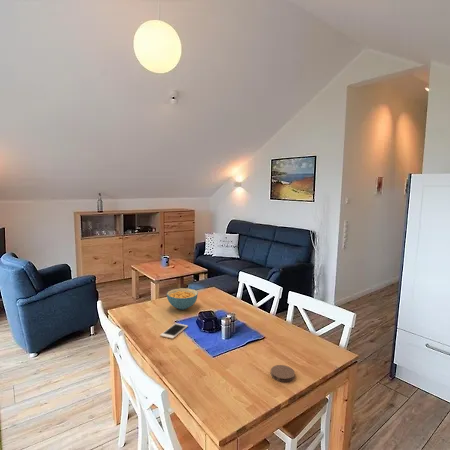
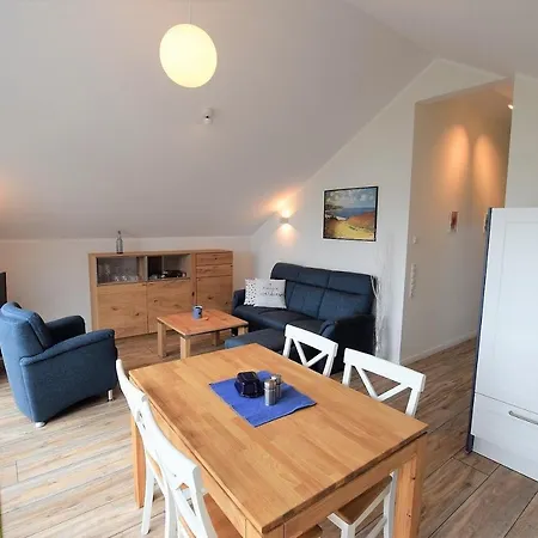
- coaster (282, 373)
- cell phone (174, 330)
- cereal bowl (182, 300)
